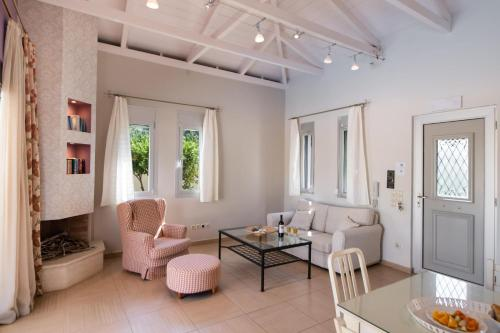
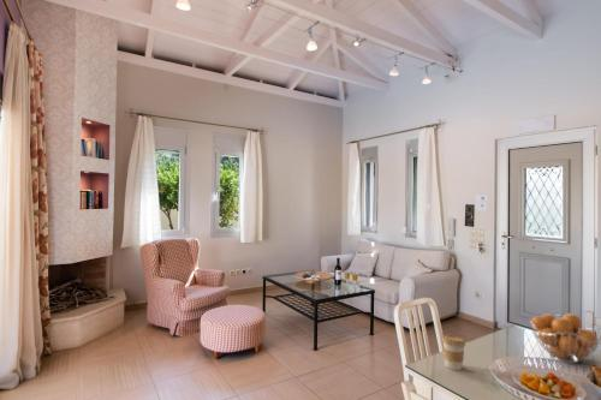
+ coffee cup (453, 351)
+ fruit basket (564, 336)
